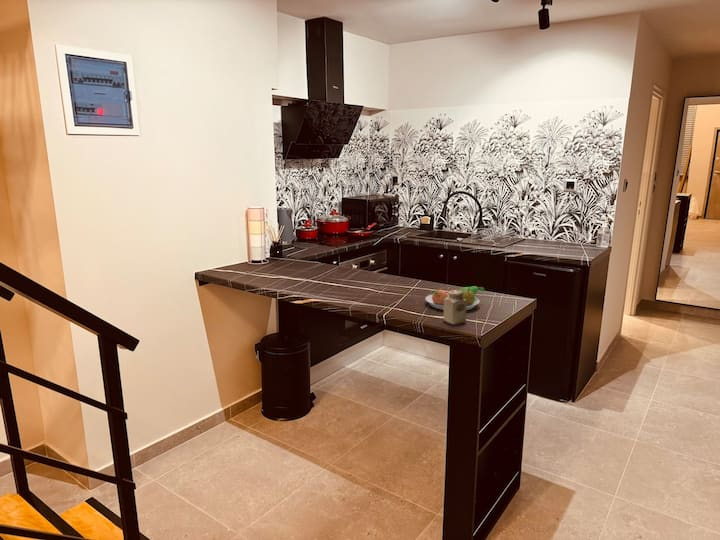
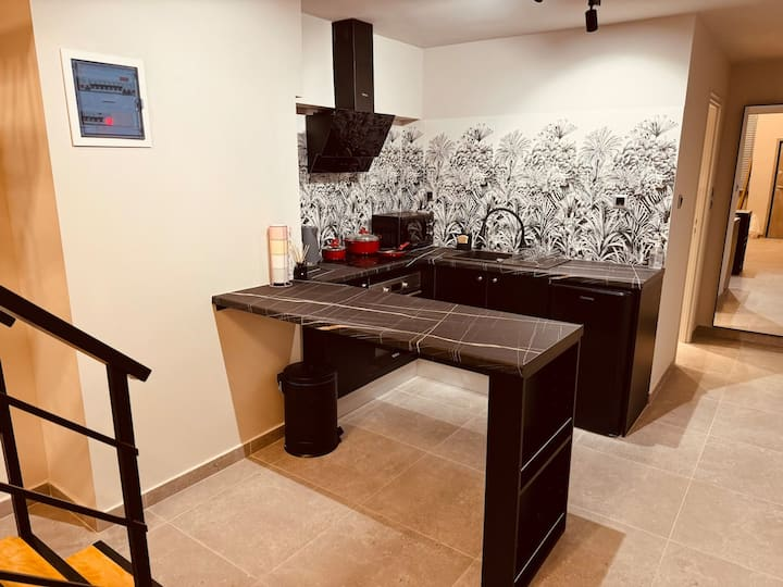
- salt shaker (455, 306)
- fruit bowl (448, 294)
